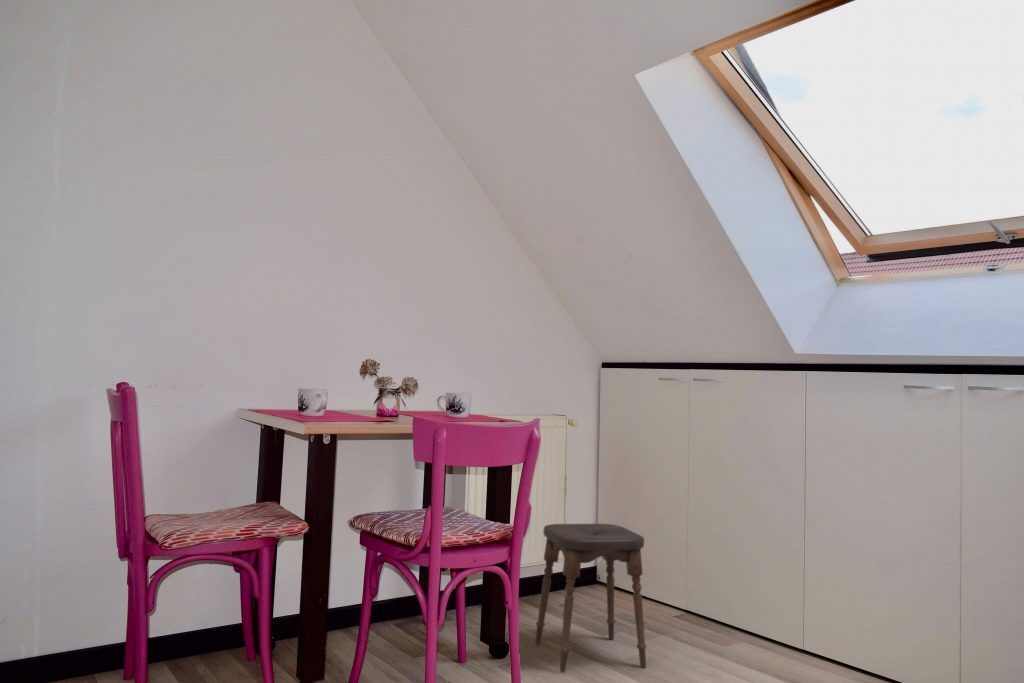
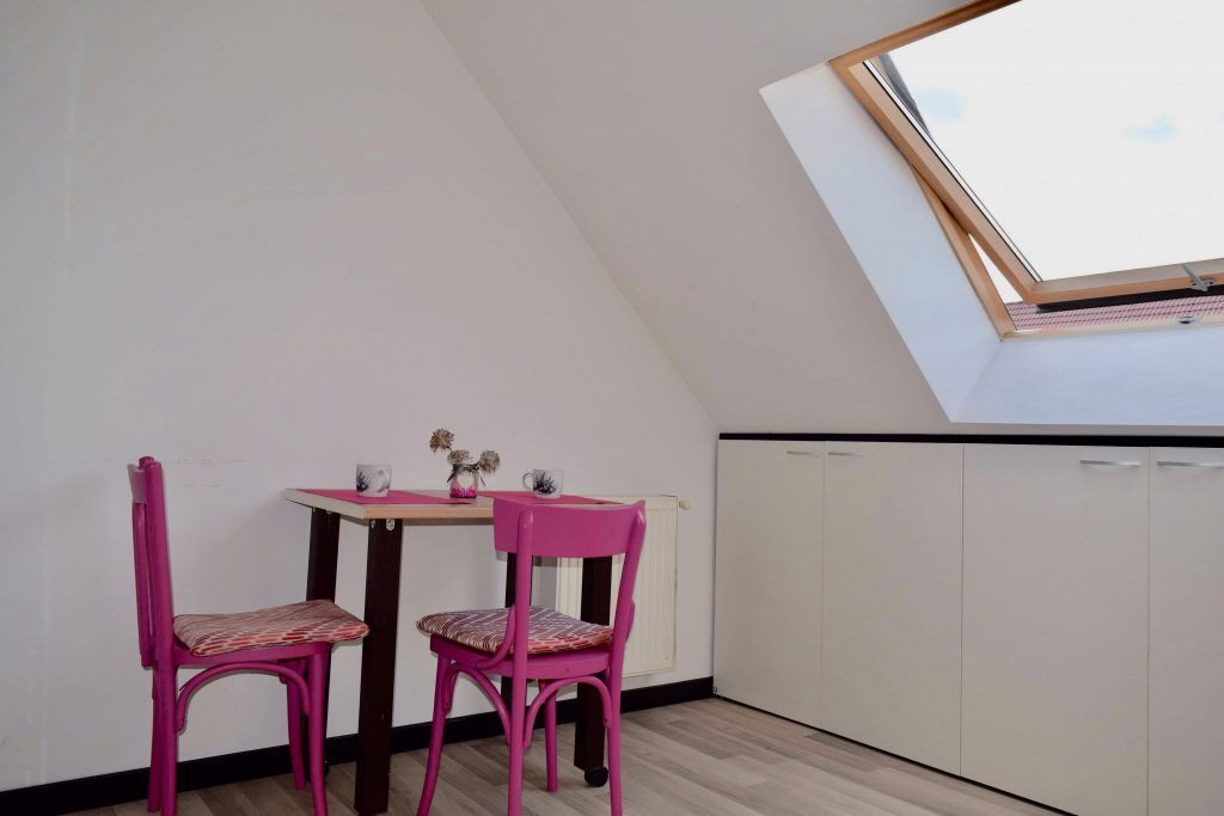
- stool (574, 590)
